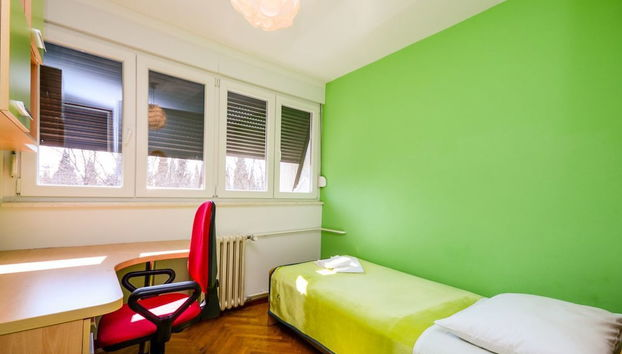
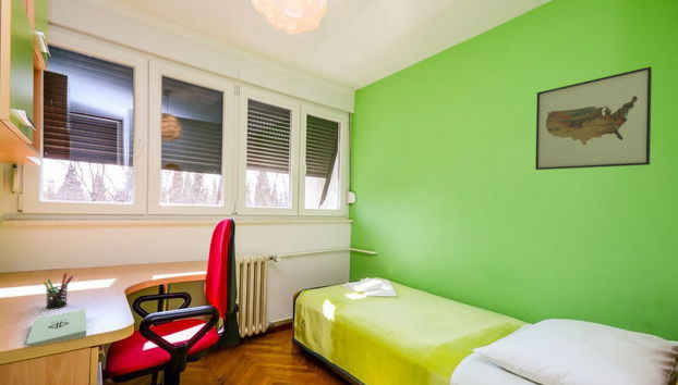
+ notepad (59, 326)
+ pen holder (56, 290)
+ wall art (586, 124)
